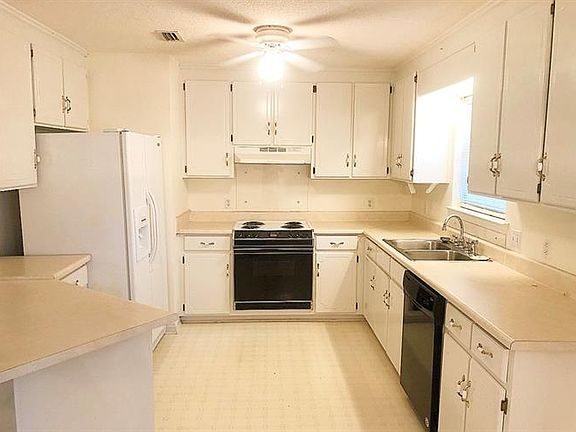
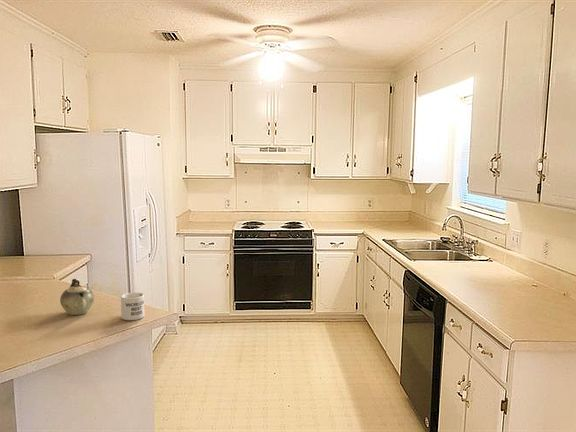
+ mug (131, 305)
+ teapot (77, 297)
